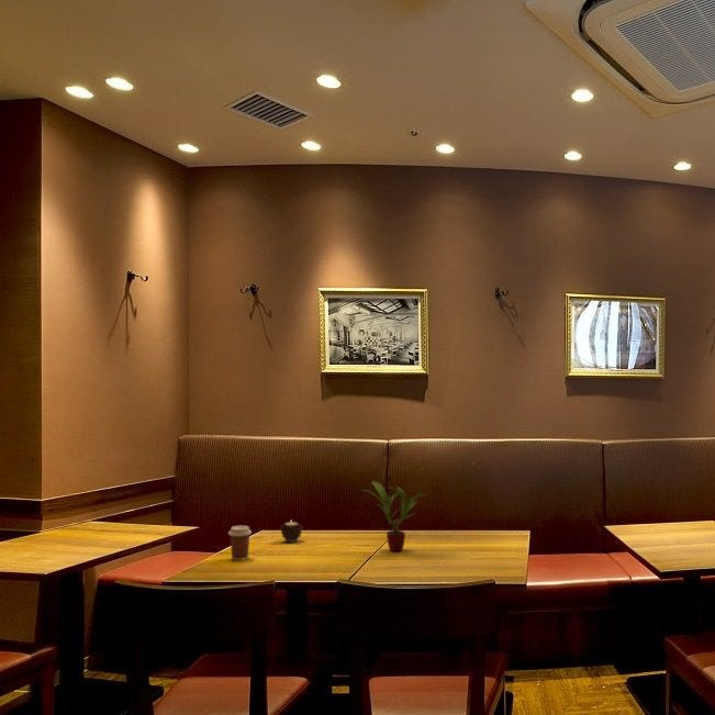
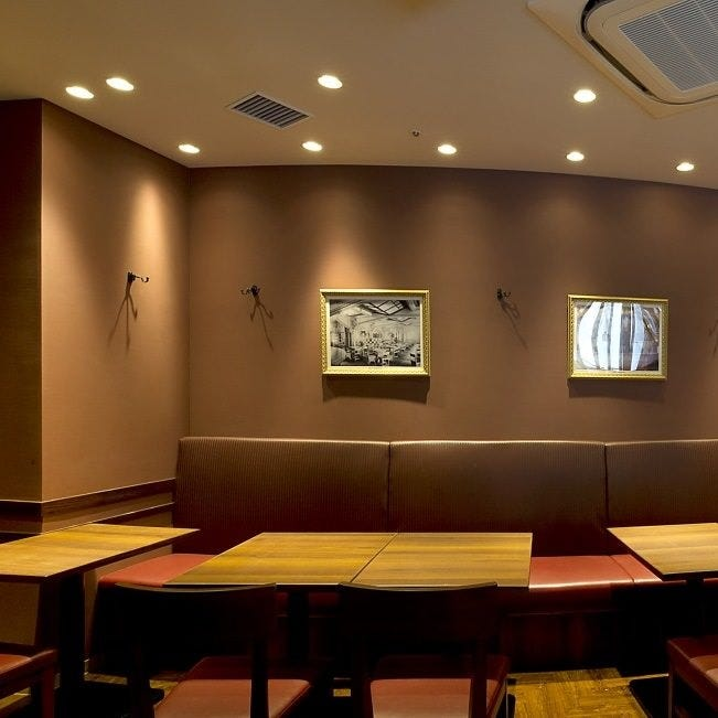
- potted plant (392, 516)
- coffee cup (239, 543)
- candle (291, 529)
